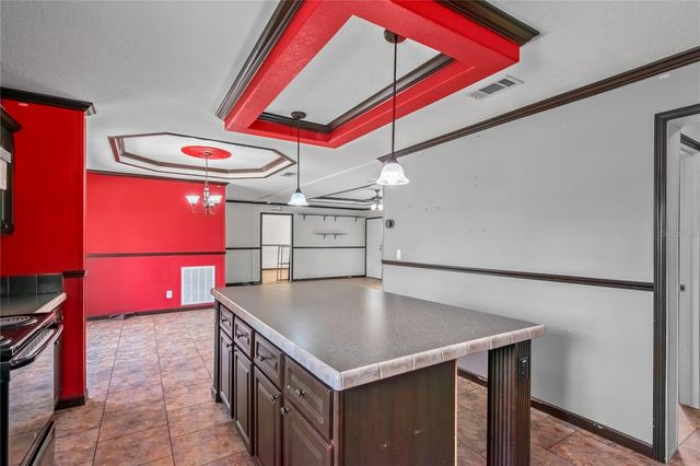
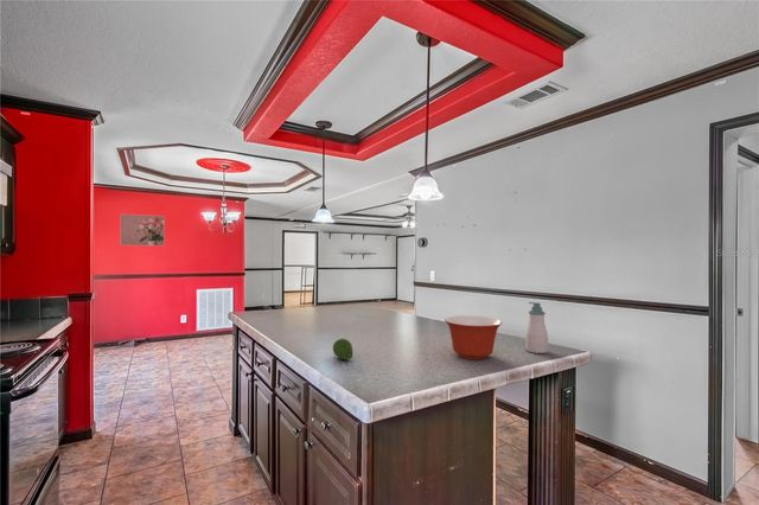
+ mixing bowl (472, 338)
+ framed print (142, 230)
+ fruit (343, 349)
+ soap bottle (536, 326)
